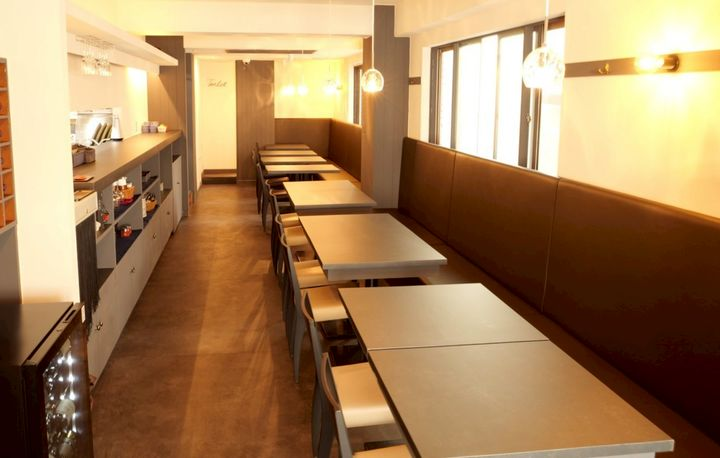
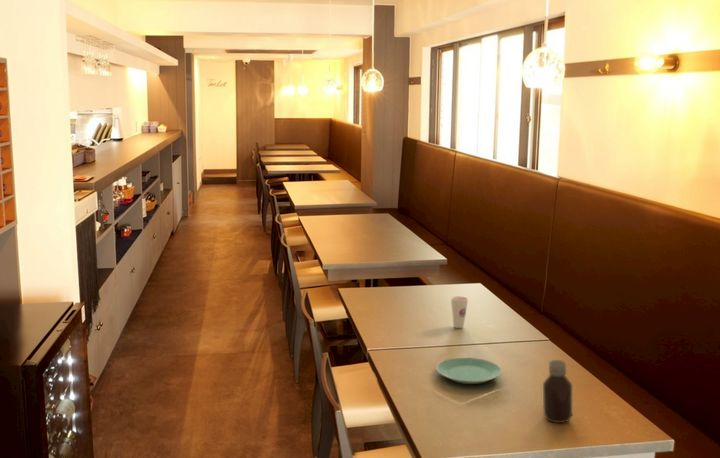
+ cup (459, 312)
+ bottle (558, 390)
+ plate (468, 372)
